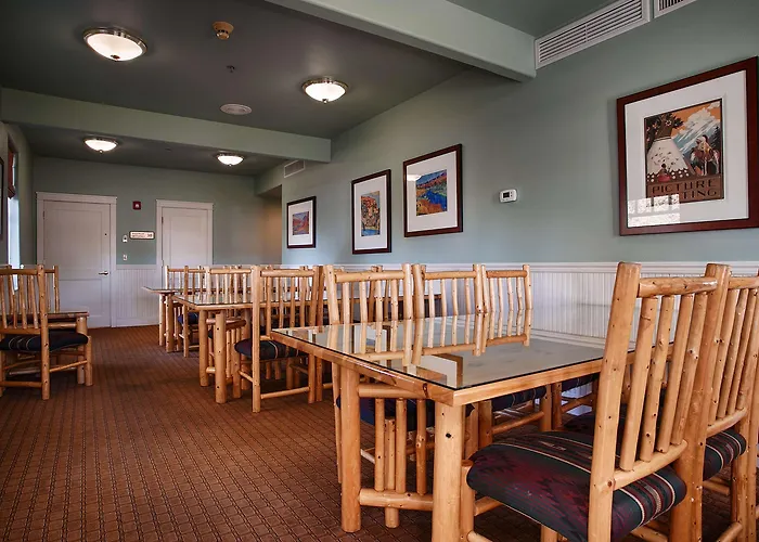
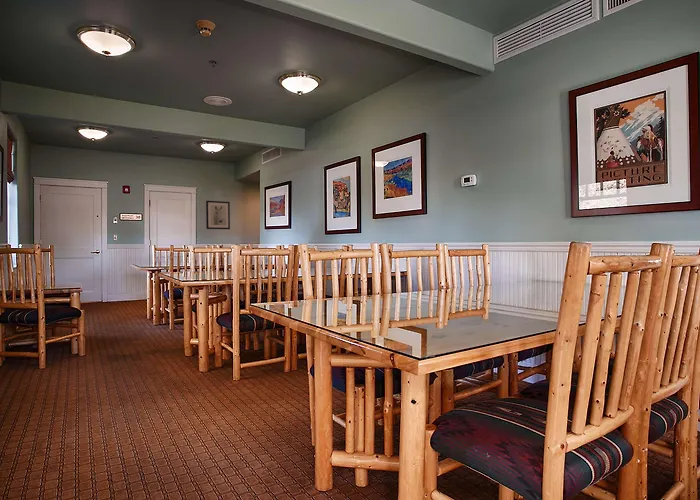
+ wall art (218, 215)
